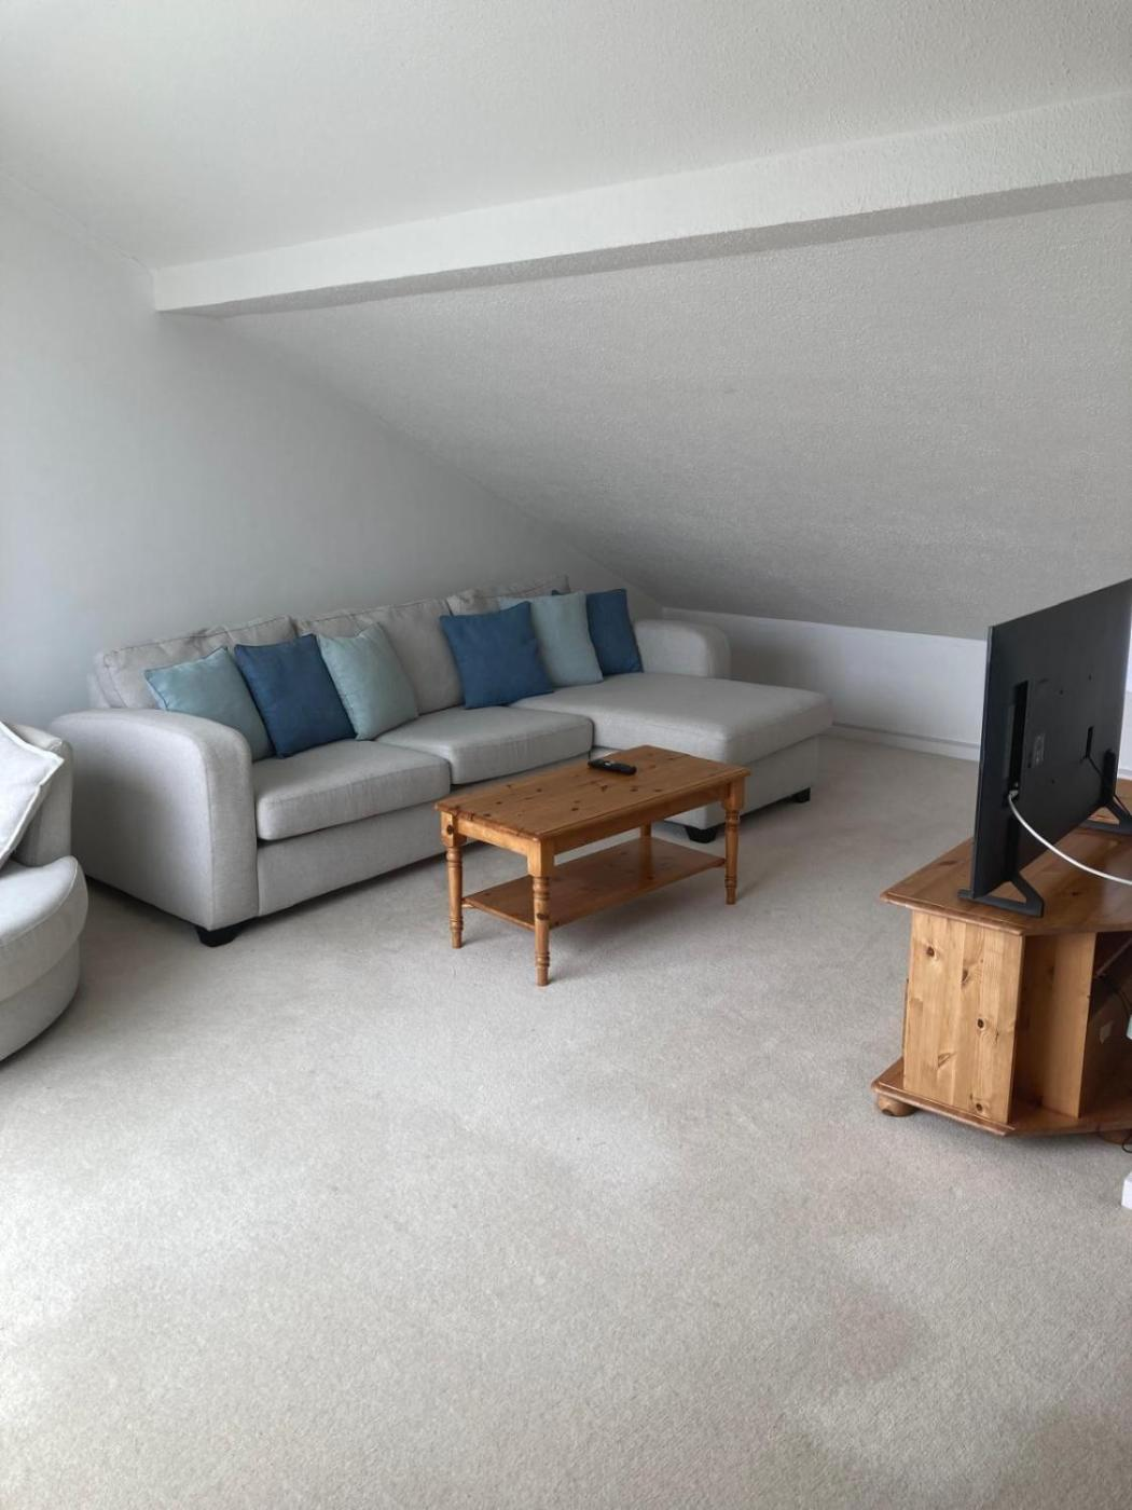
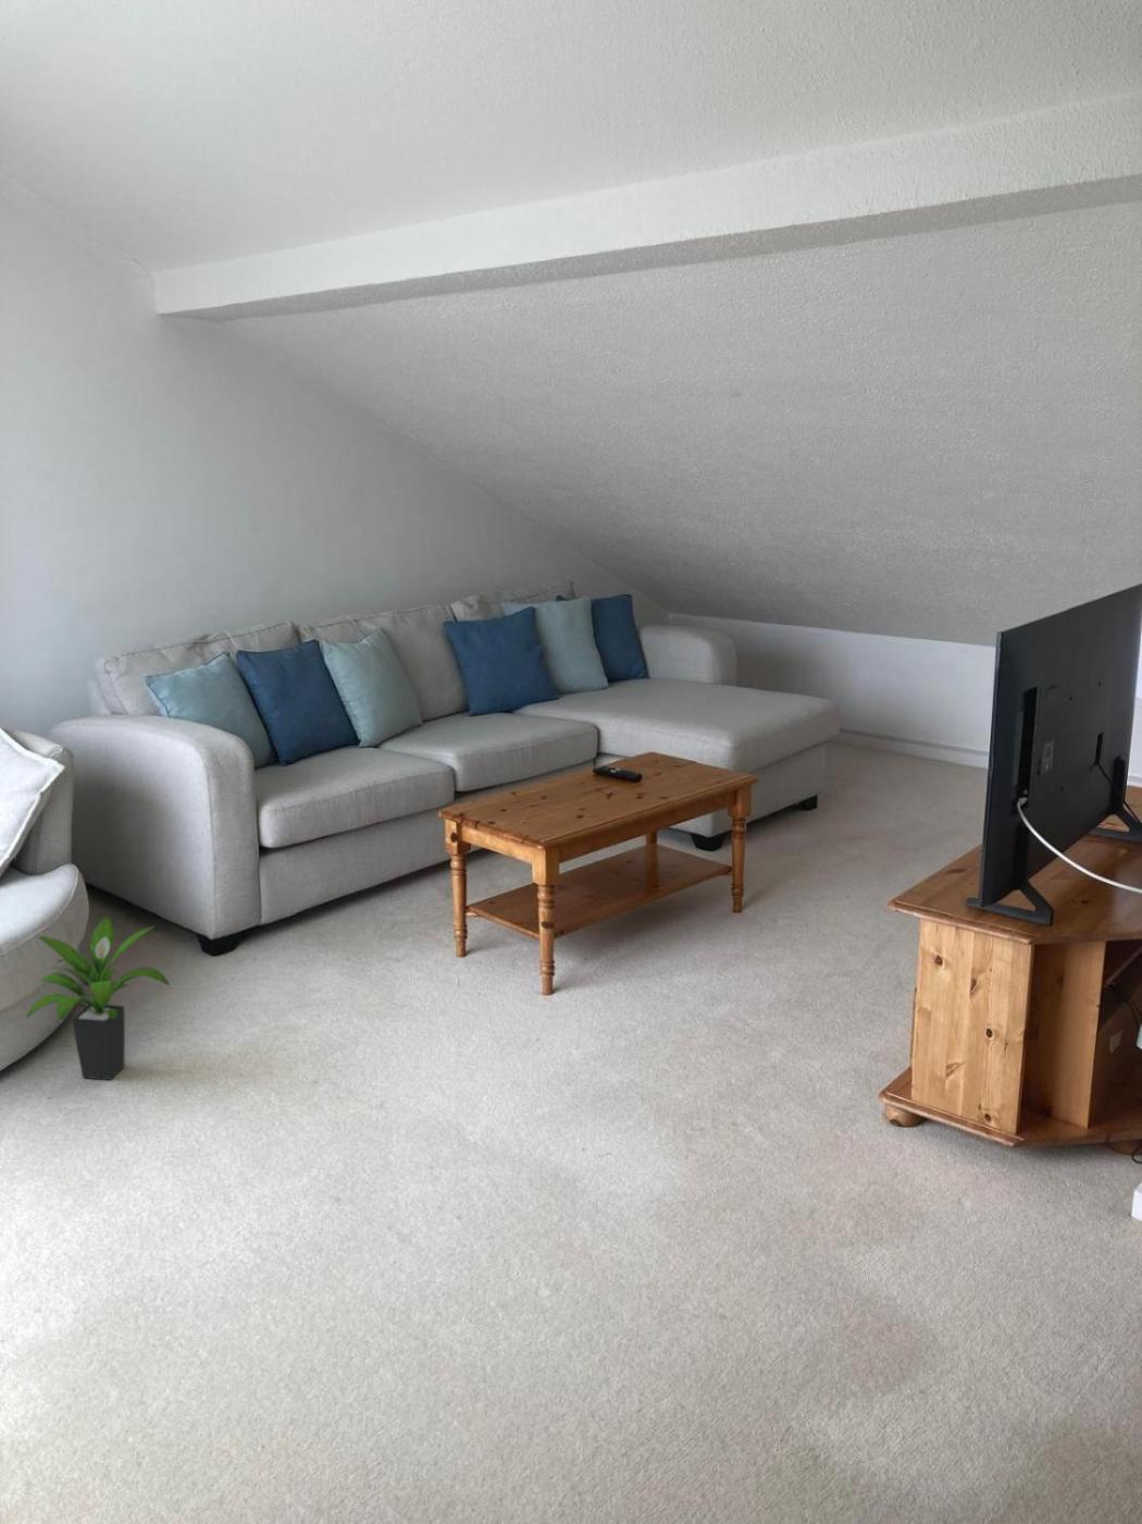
+ potted plant (96, 1003)
